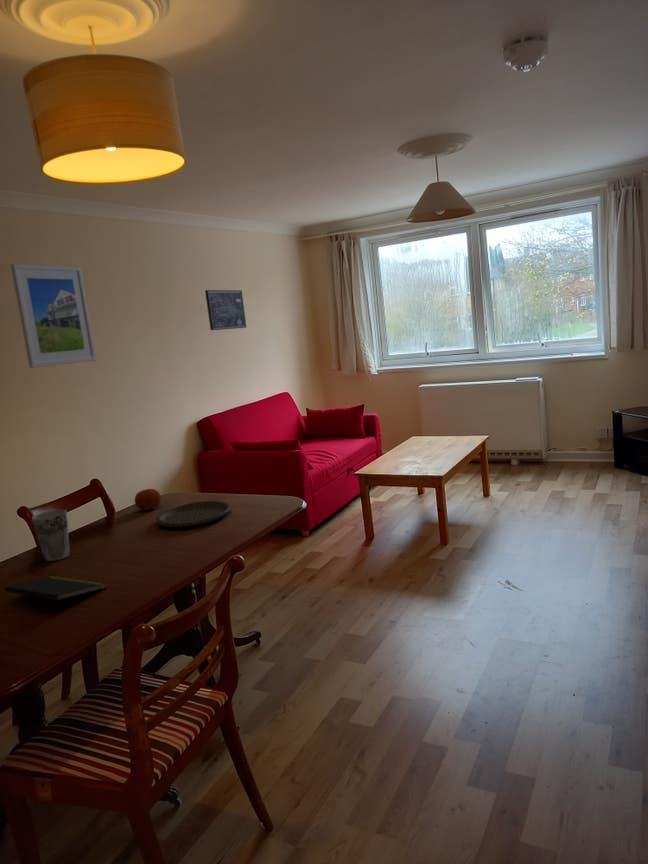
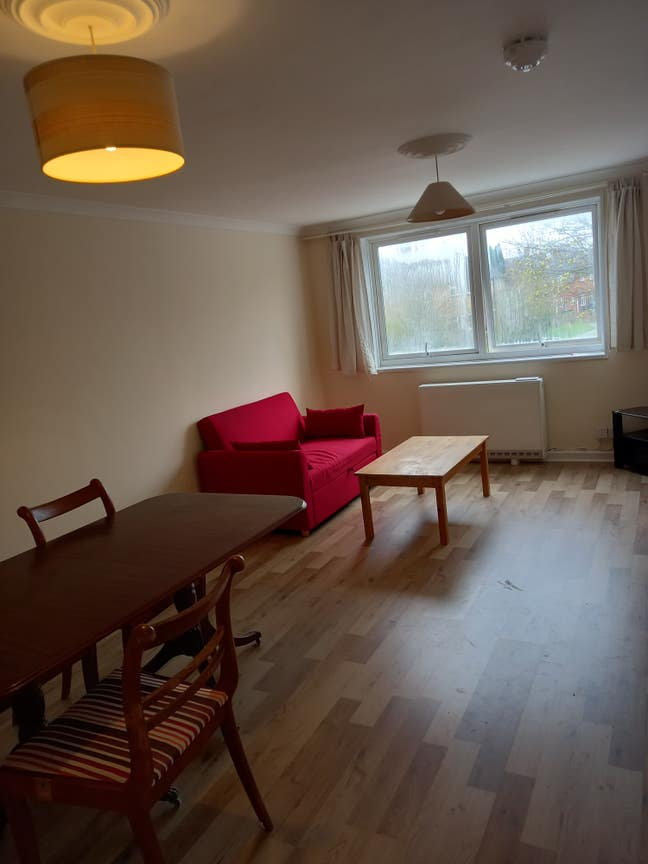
- wall art (226, 309)
- plate (193, 514)
- cup (53, 535)
- fruit (147, 499)
- notepad (55, 587)
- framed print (56, 315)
